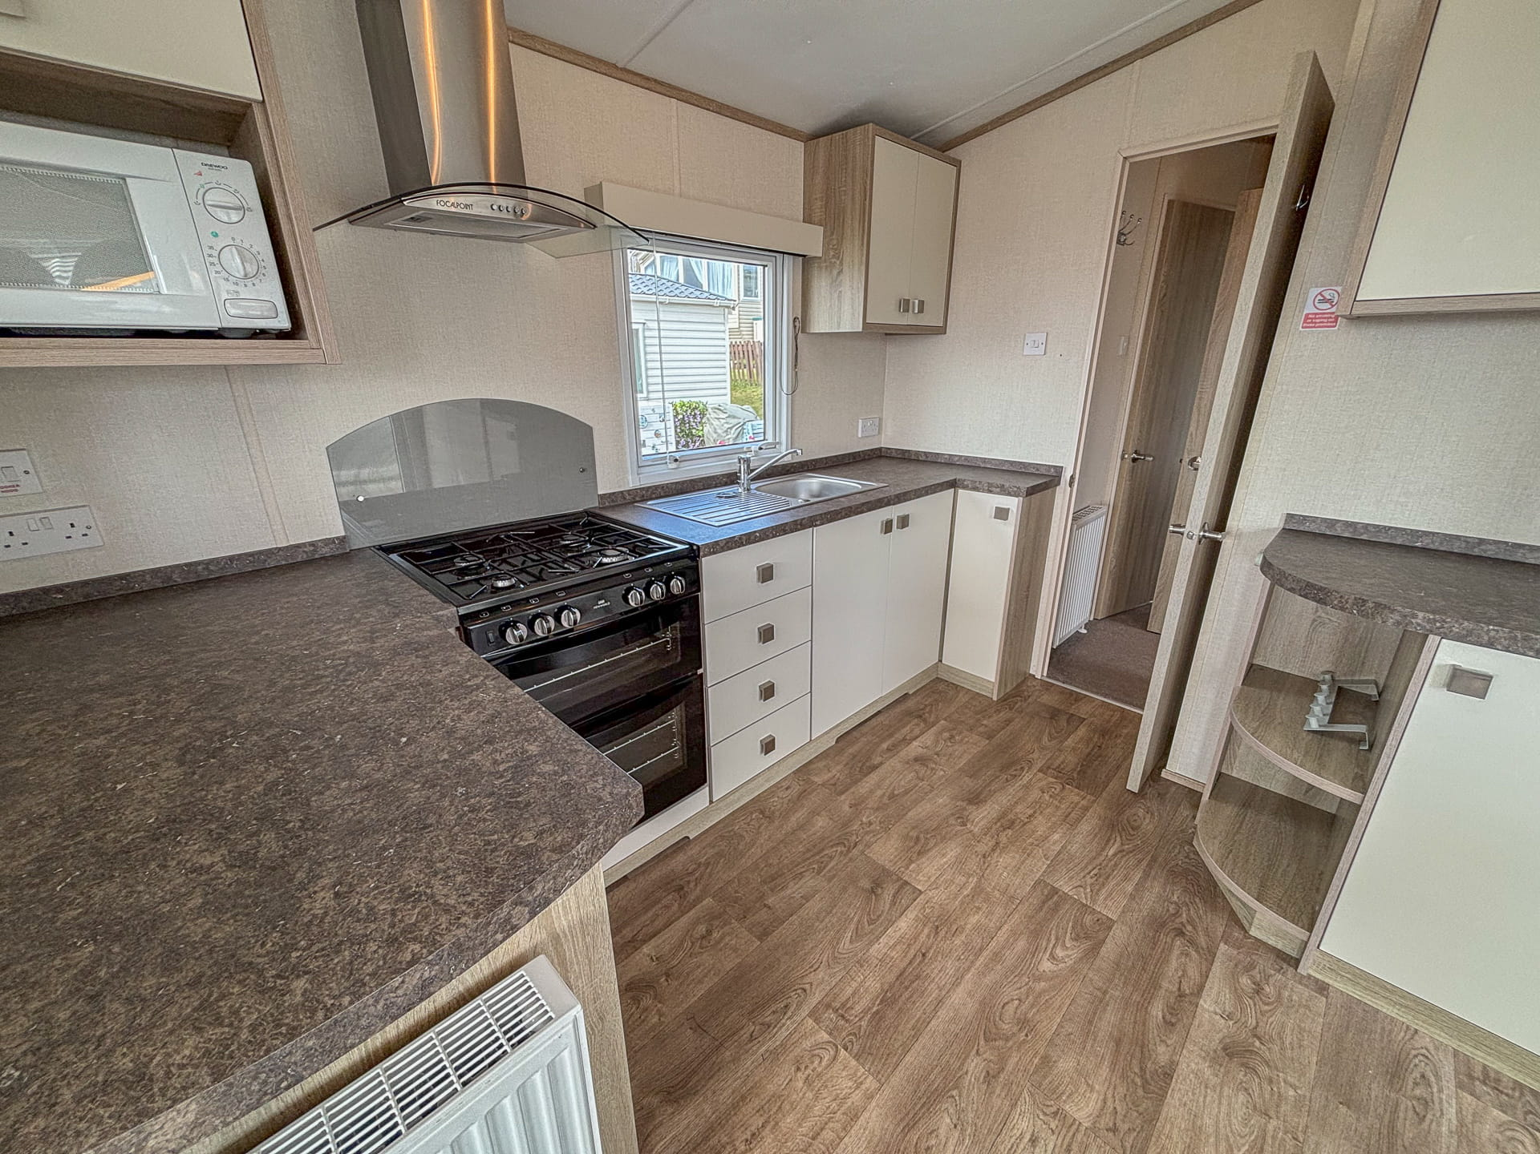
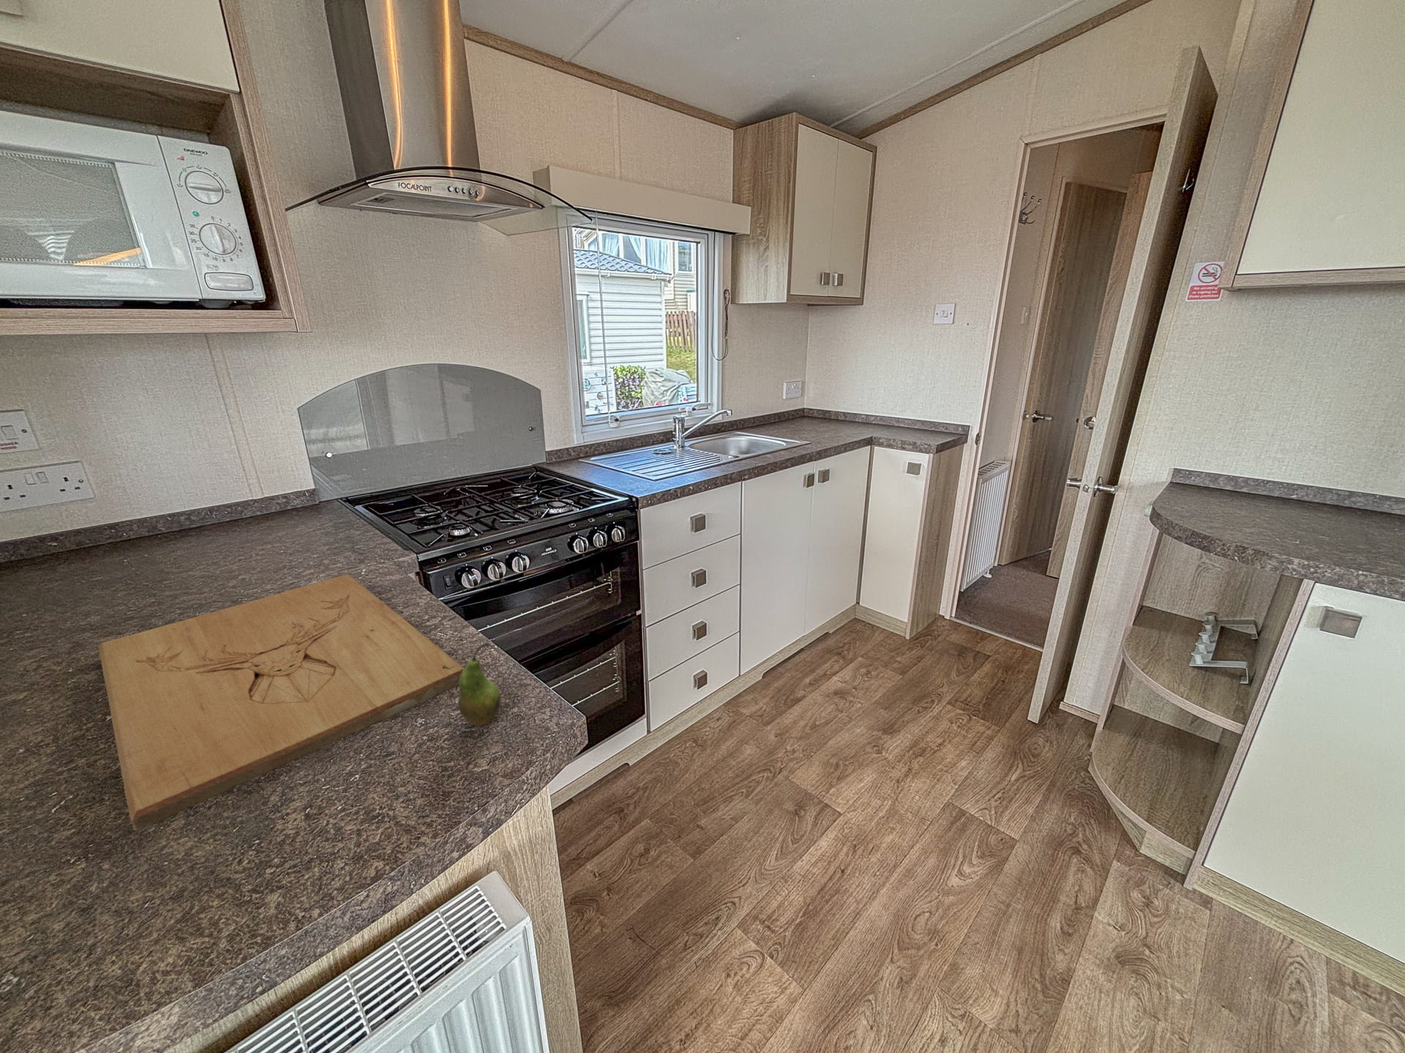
+ fruit (477, 679)
+ cutting board (275, 660)
